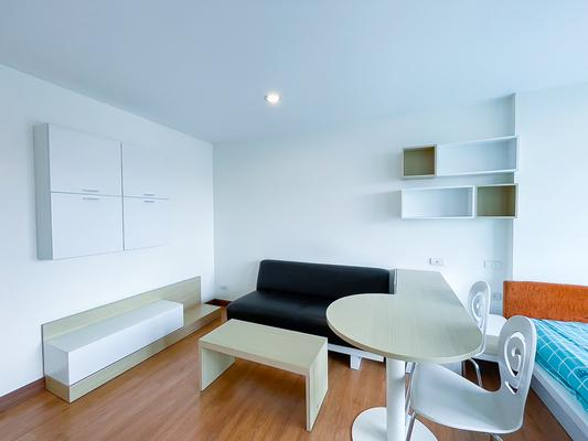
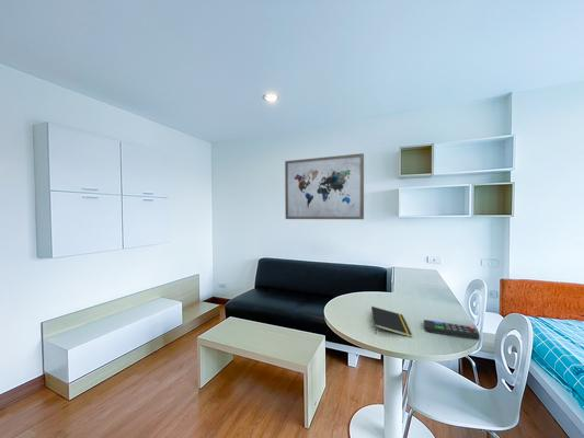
+ remote control (449, 328)
+ wall art (321, 188)
+ notepad (389, 320)
